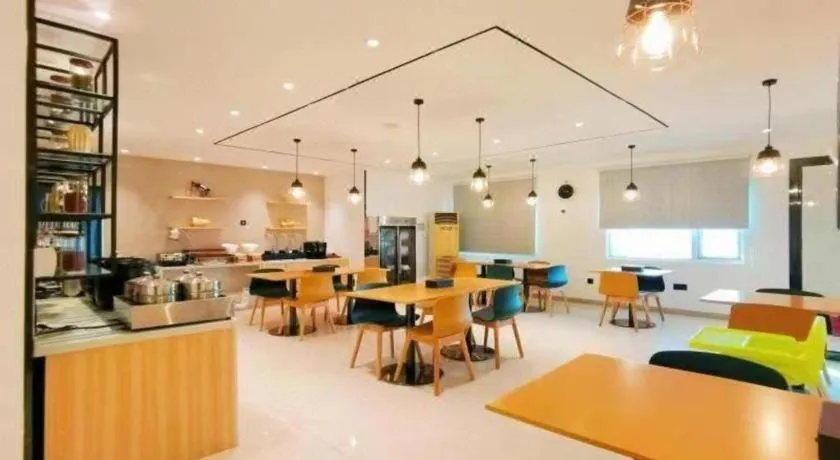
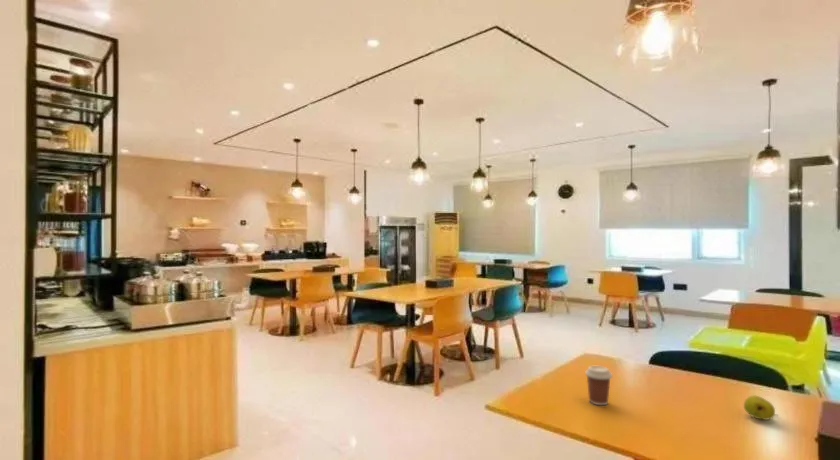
+ coffee cup (598, 385)
+ fruit (761, 406)
